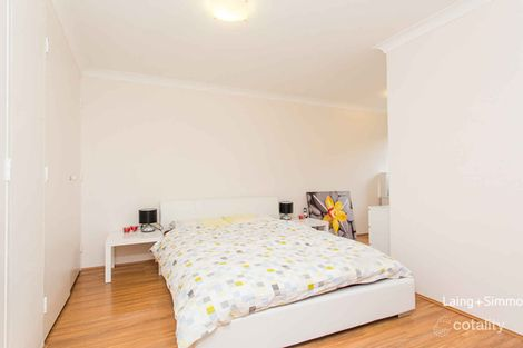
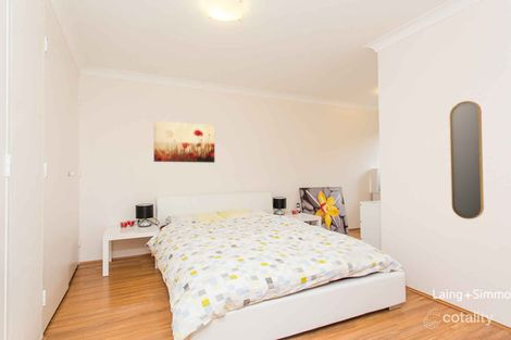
+ home mirror (465, 160)
+ wall art (185, 142)
